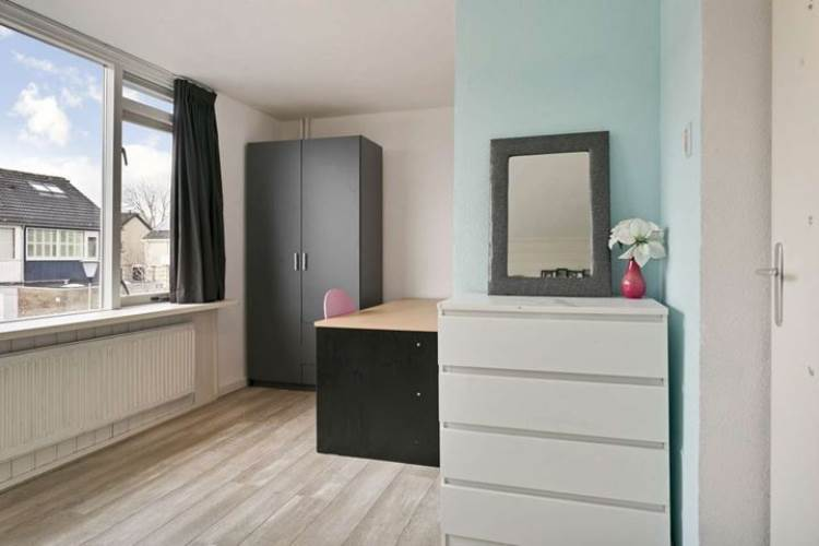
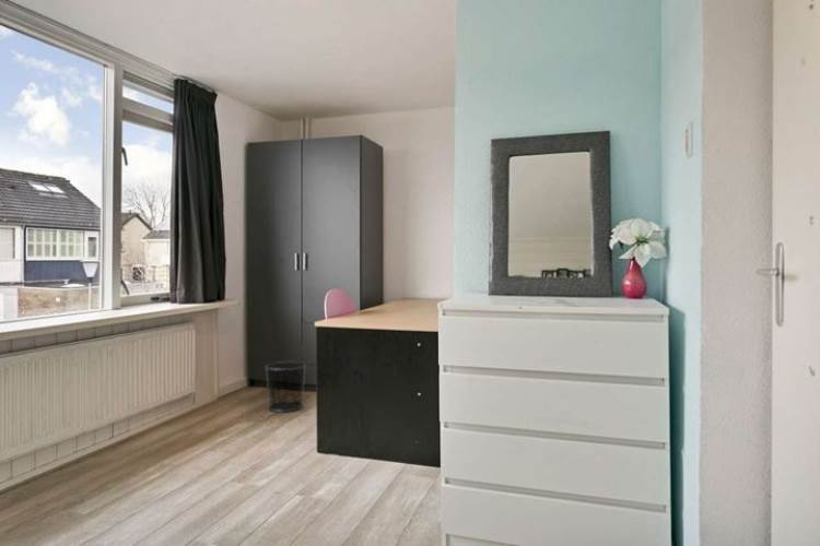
+ waste bin (285, 385)
